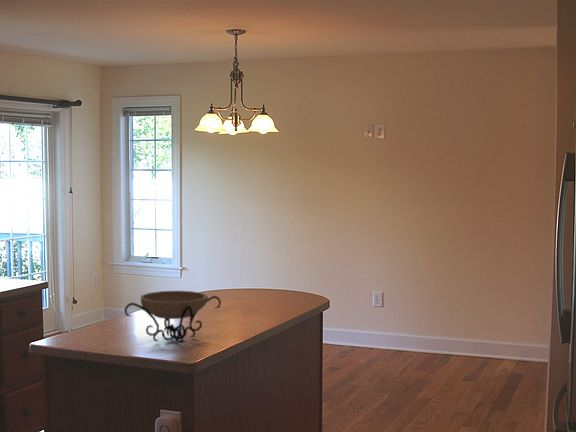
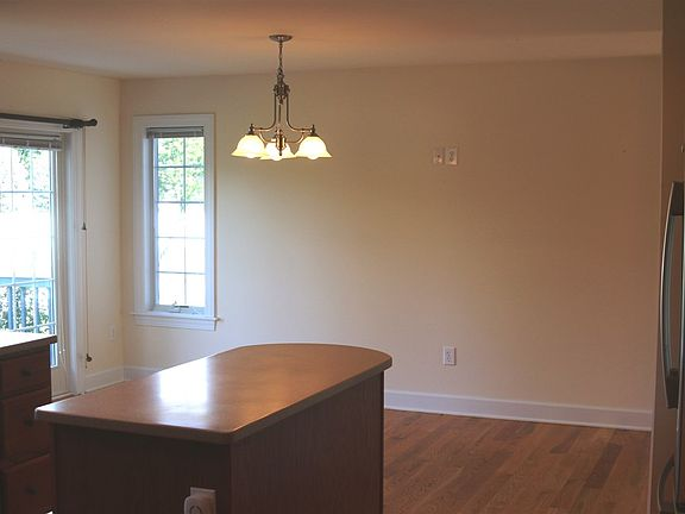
- decorative bowl (174, 318)
